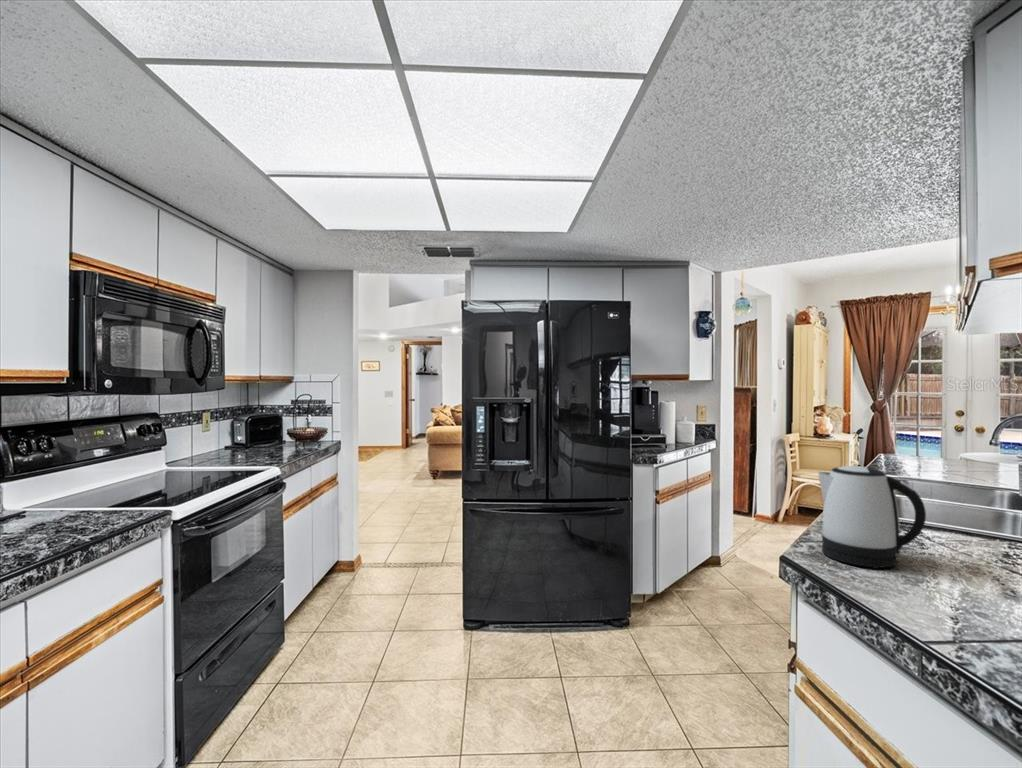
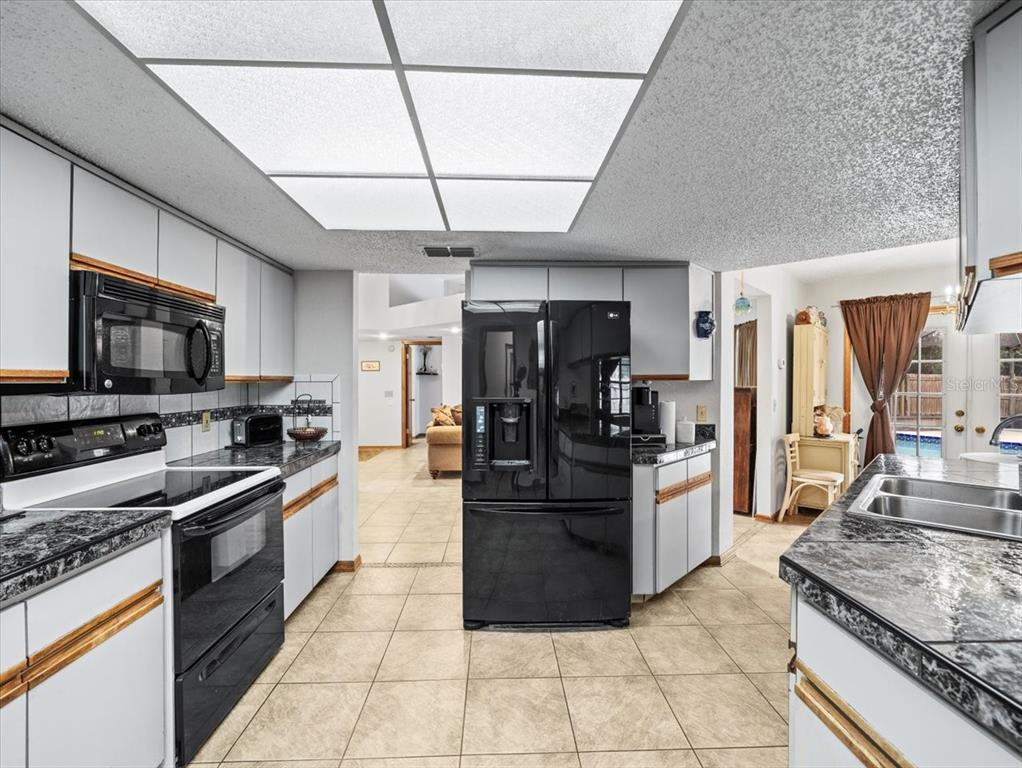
- kettle (869, 513)
